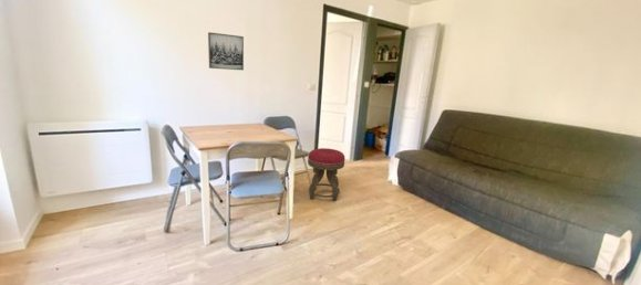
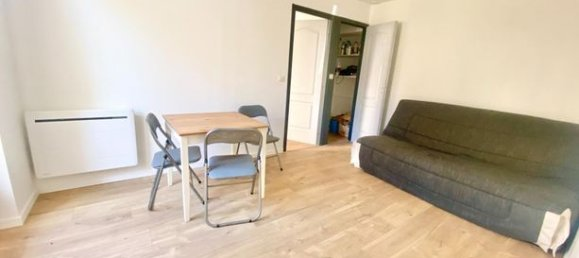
- stool (323, 173)
- wall art (226, 52)
